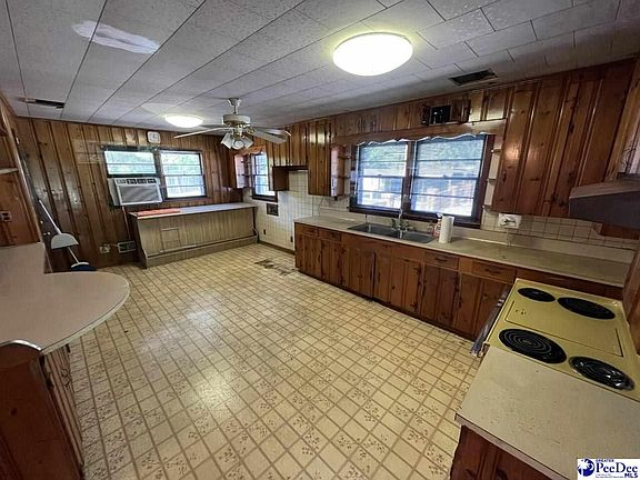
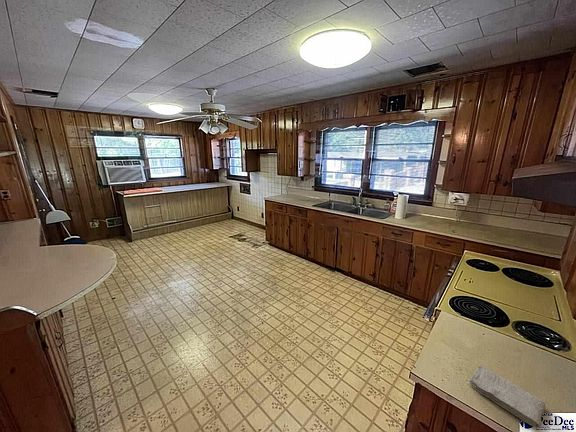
+ washcloth (505, 392)
